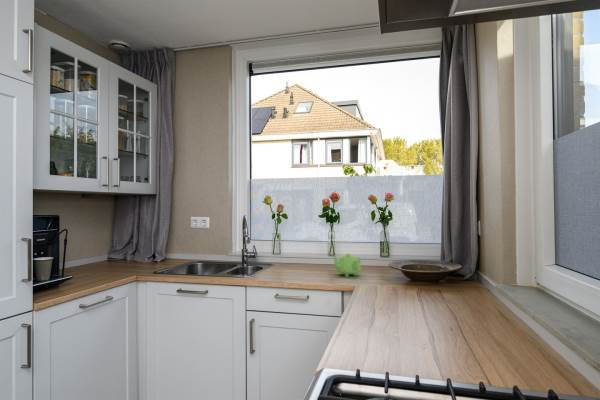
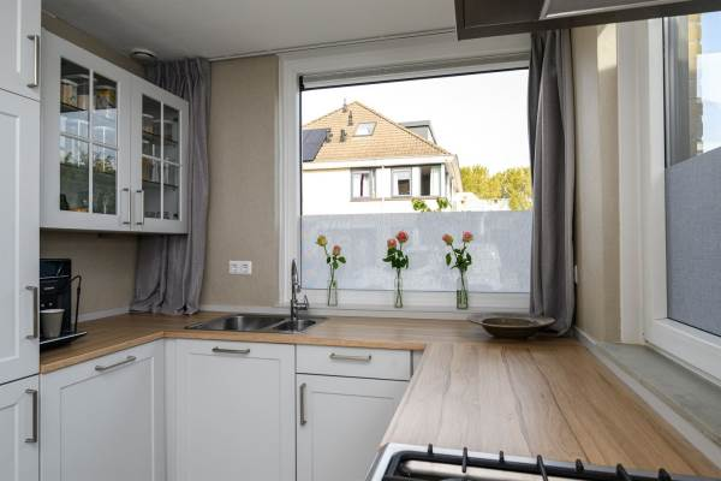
- teapot (348, 264)
